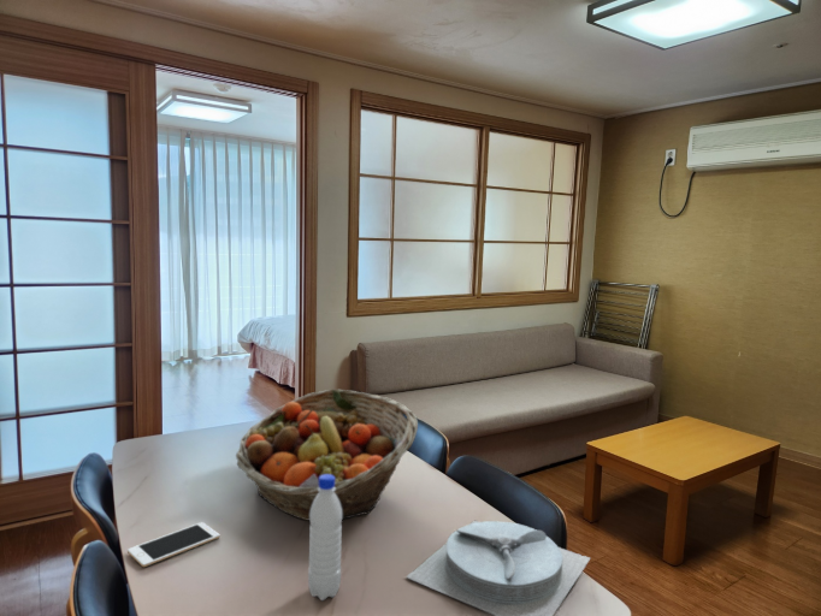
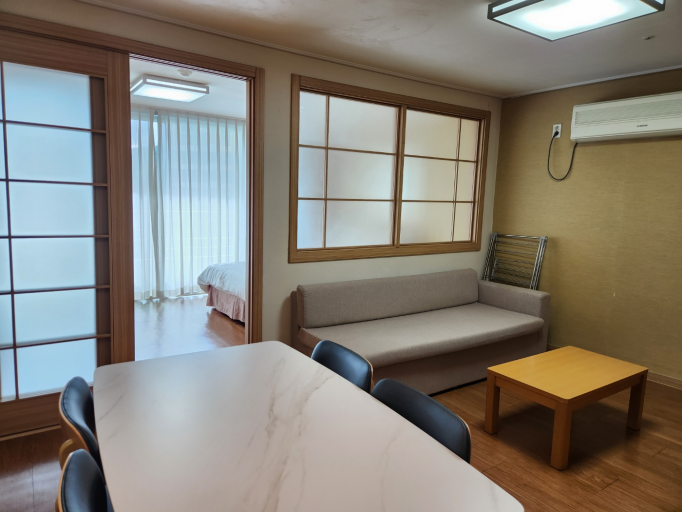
- plate (502, 553)
- fruit basket (326, 449)
- water bottle (325, 534)
- cell phone (175, 543)
